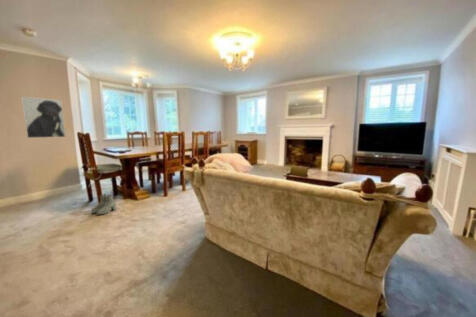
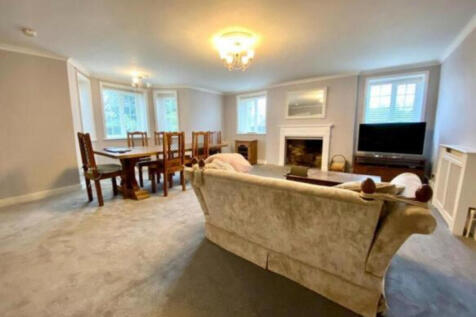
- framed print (44, 118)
- boots (103, 203)
